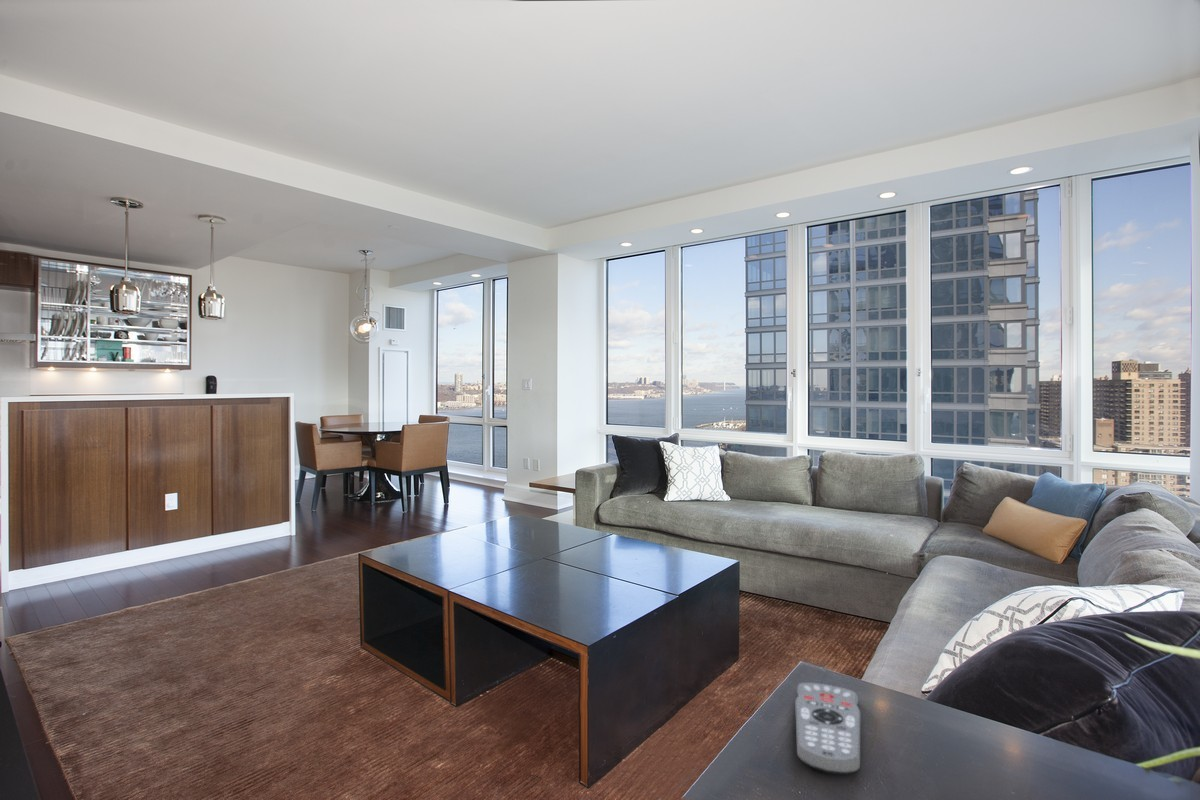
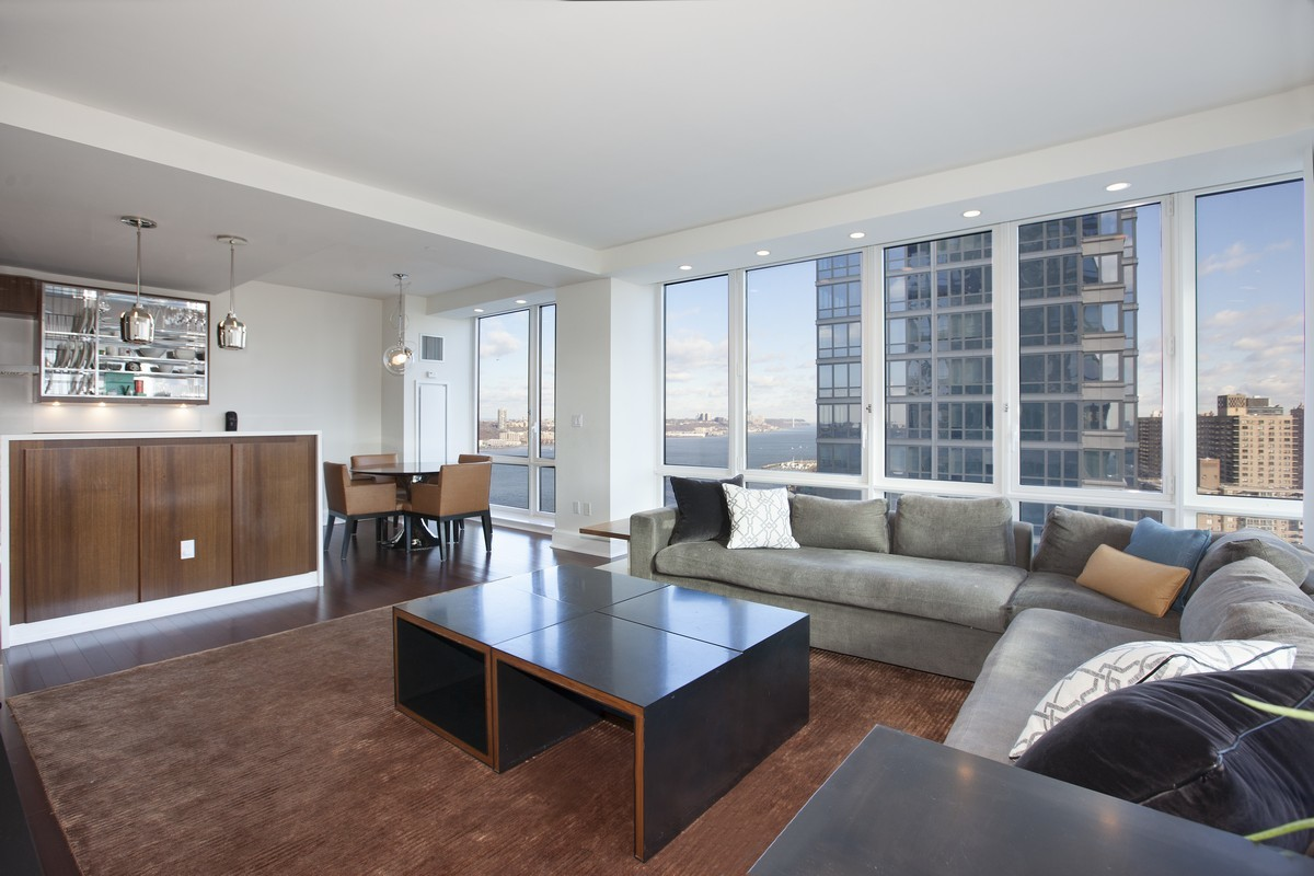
- remote control (827, 724)
